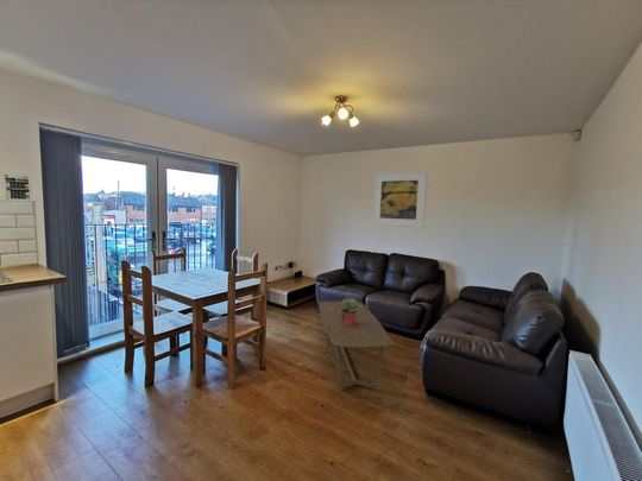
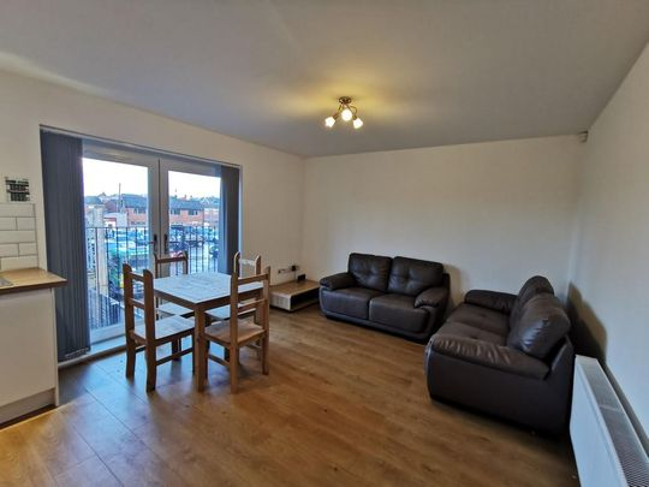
- potted plant (350, 310)
- coffee table (348, 341)
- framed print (398, 200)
